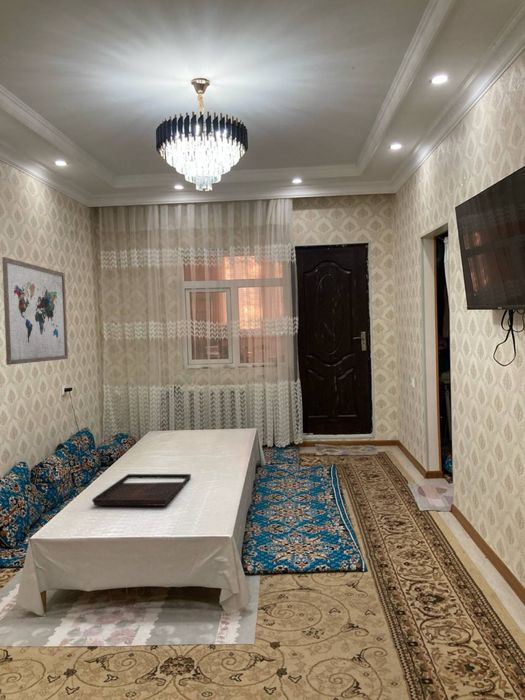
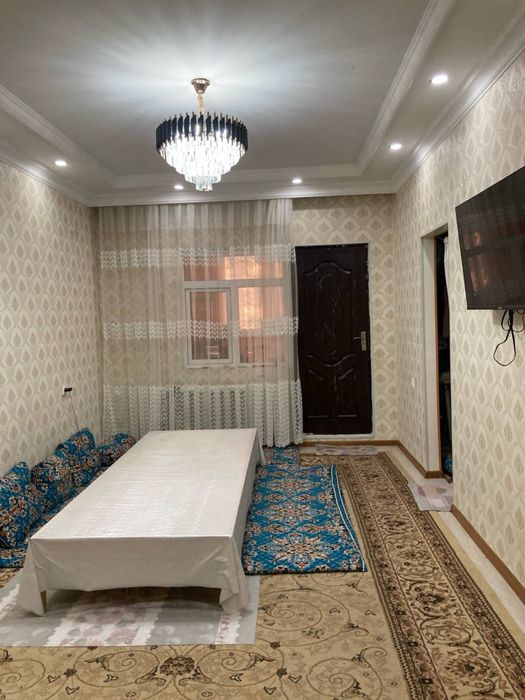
- serving tray (145, 488)
- wall art (38, 313)
